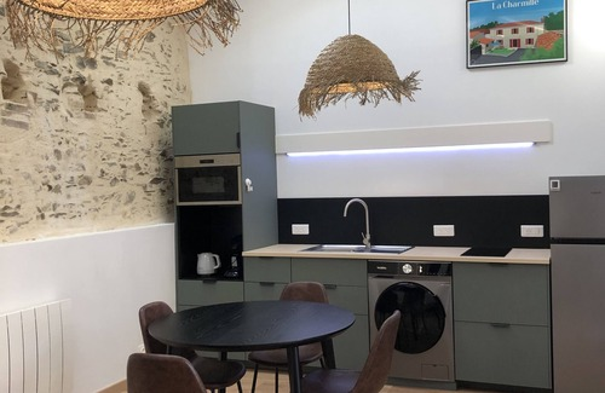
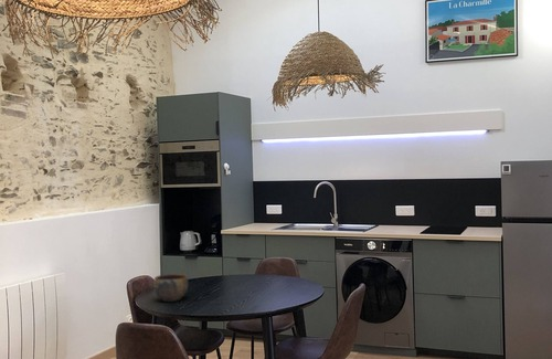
+ bowl (171, 287)
